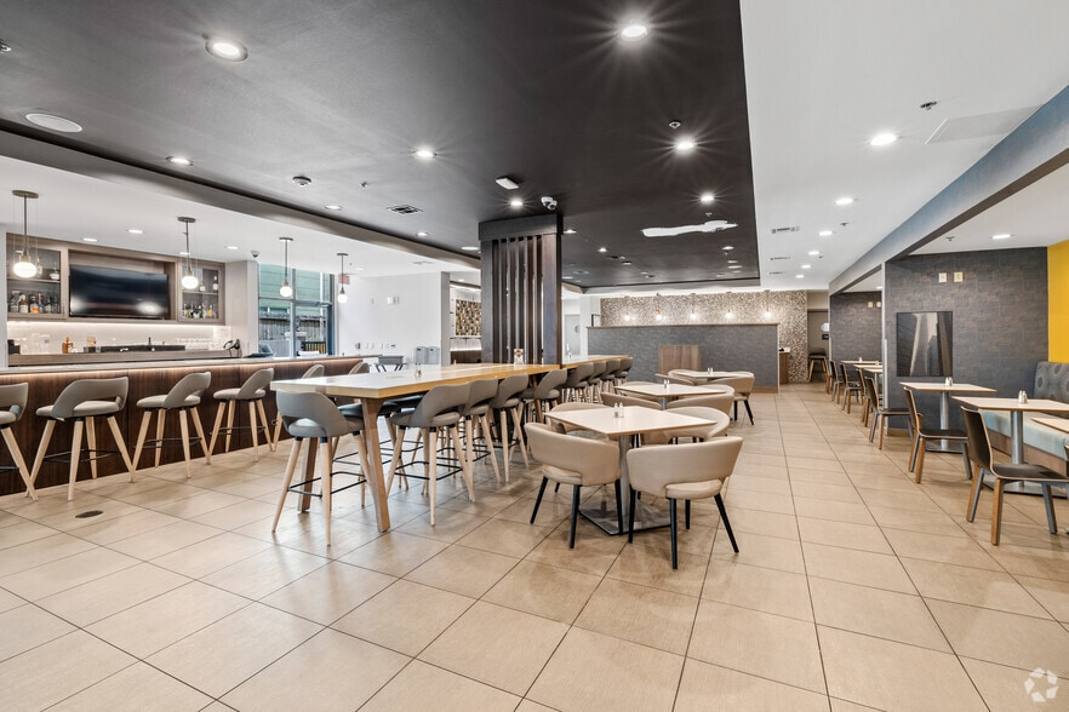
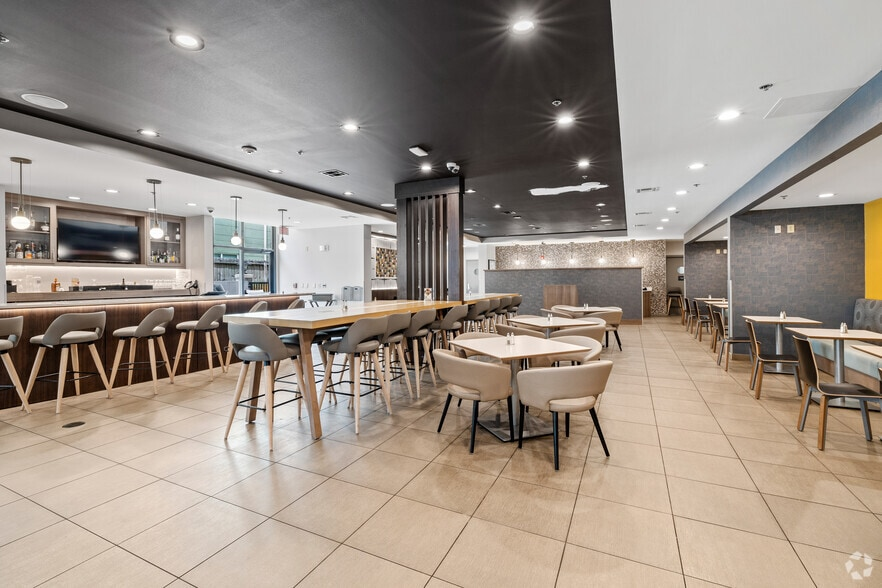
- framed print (924, 344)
